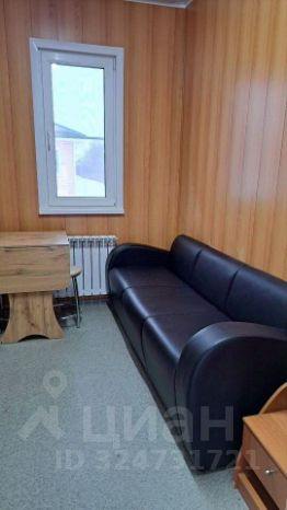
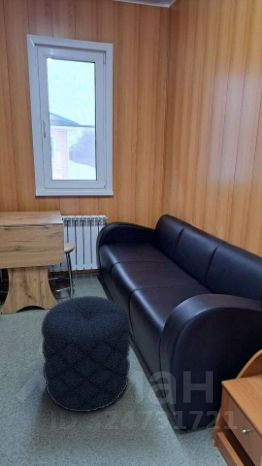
+ pouf (86, 346)
